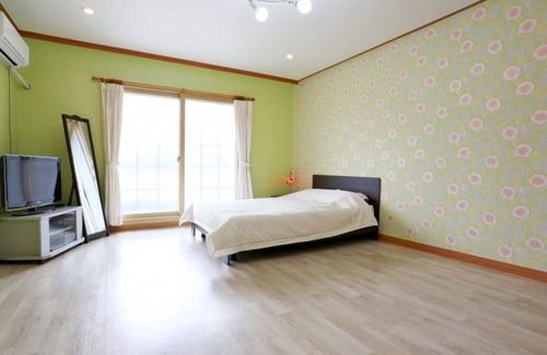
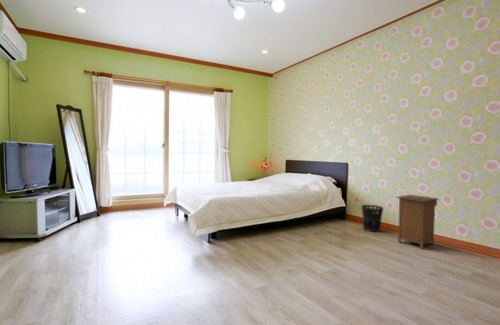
+ wastebasket (371, 218)
+ nightstand (419, 219)
